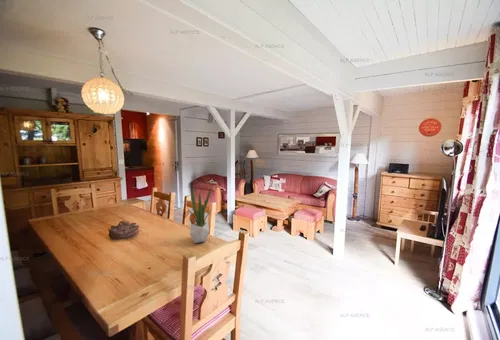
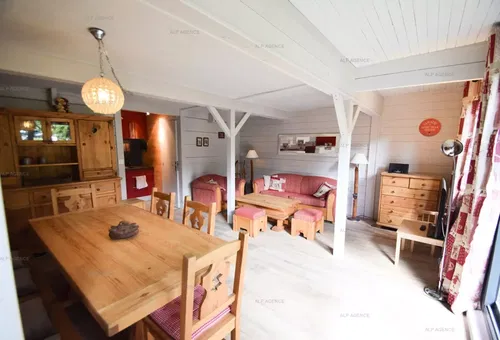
- potted plant (199, 214)
